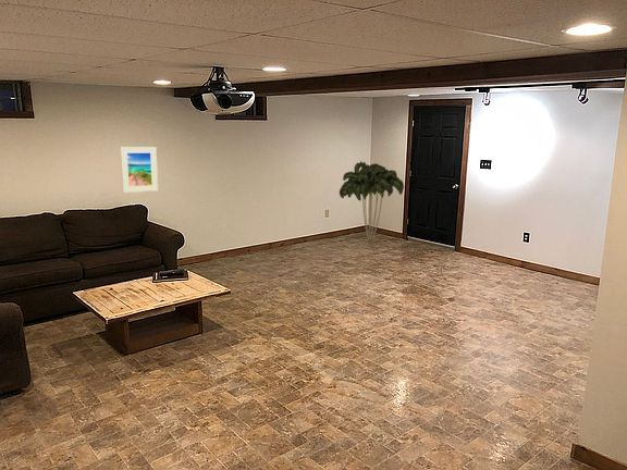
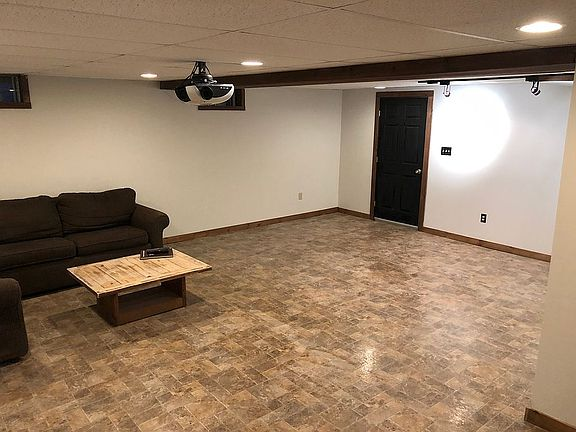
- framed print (139, 169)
- indoor plant (371, 201)
